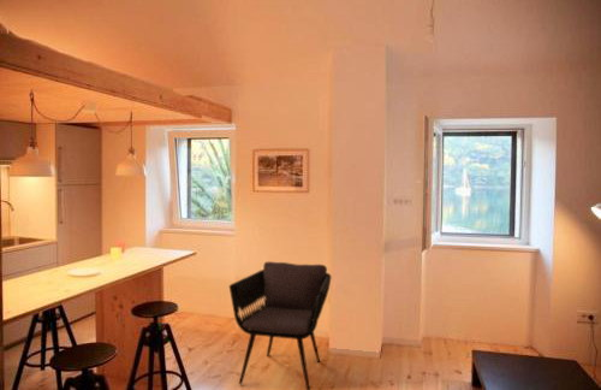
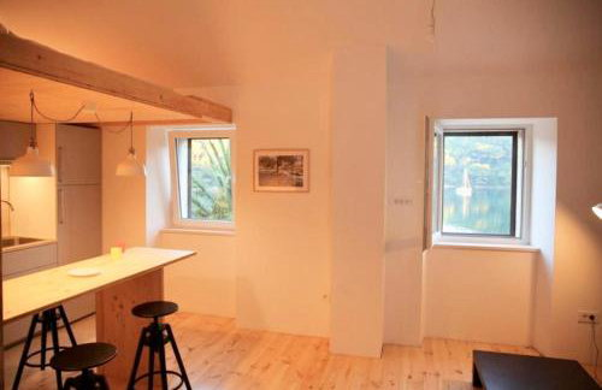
- armchair (286, 319)
